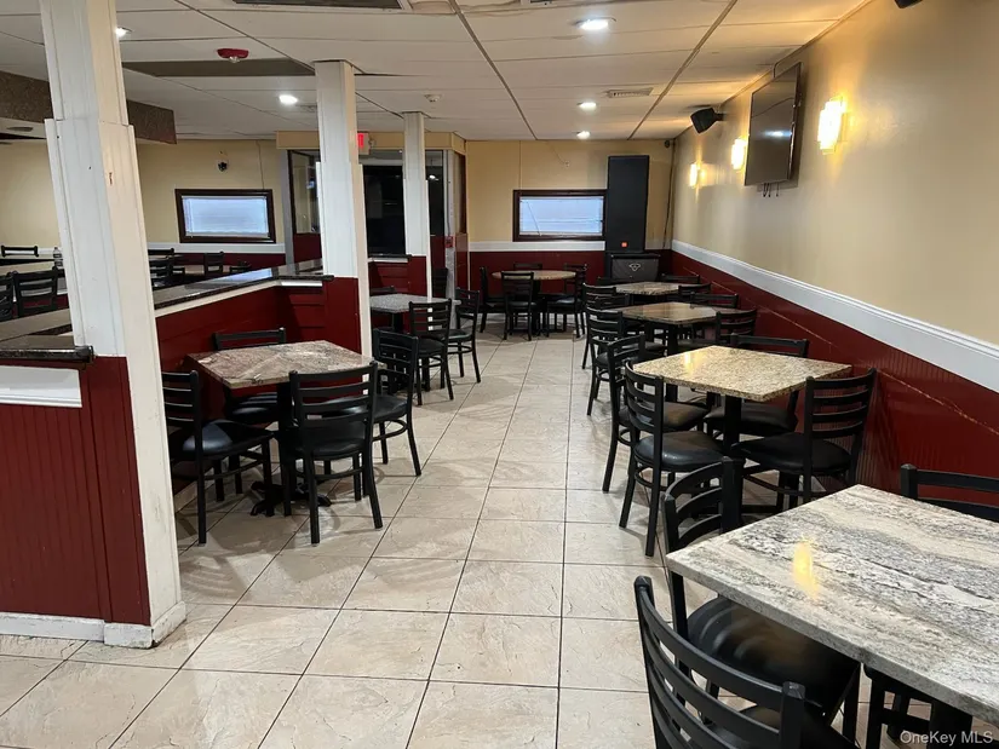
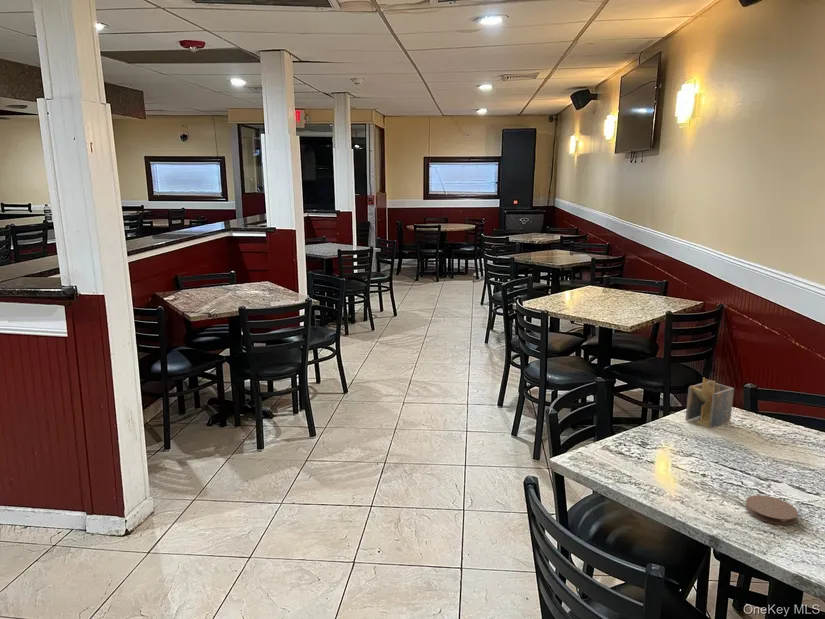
+ coaster (771, 509)
+ napkin holder (710, 398)
